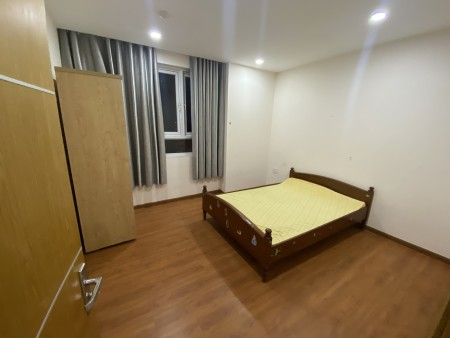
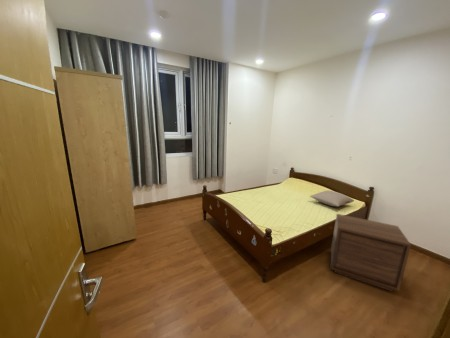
+ nightstand (363, 249)
+ pillow (331, 198)
